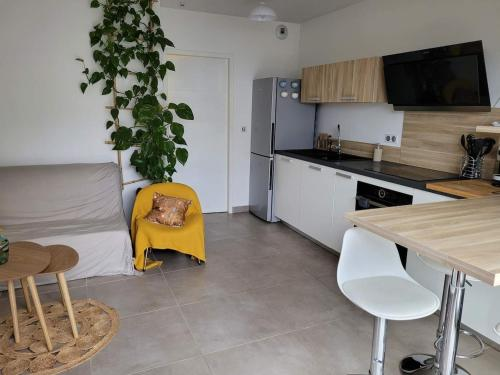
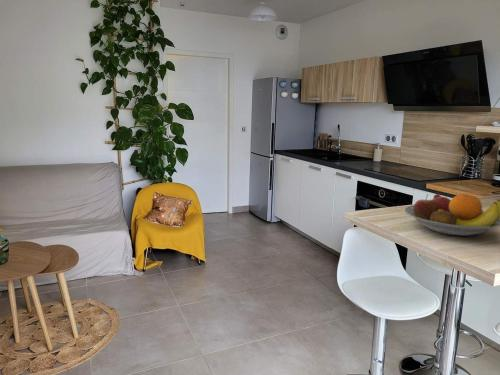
+ fruit bowl (452, 211)
